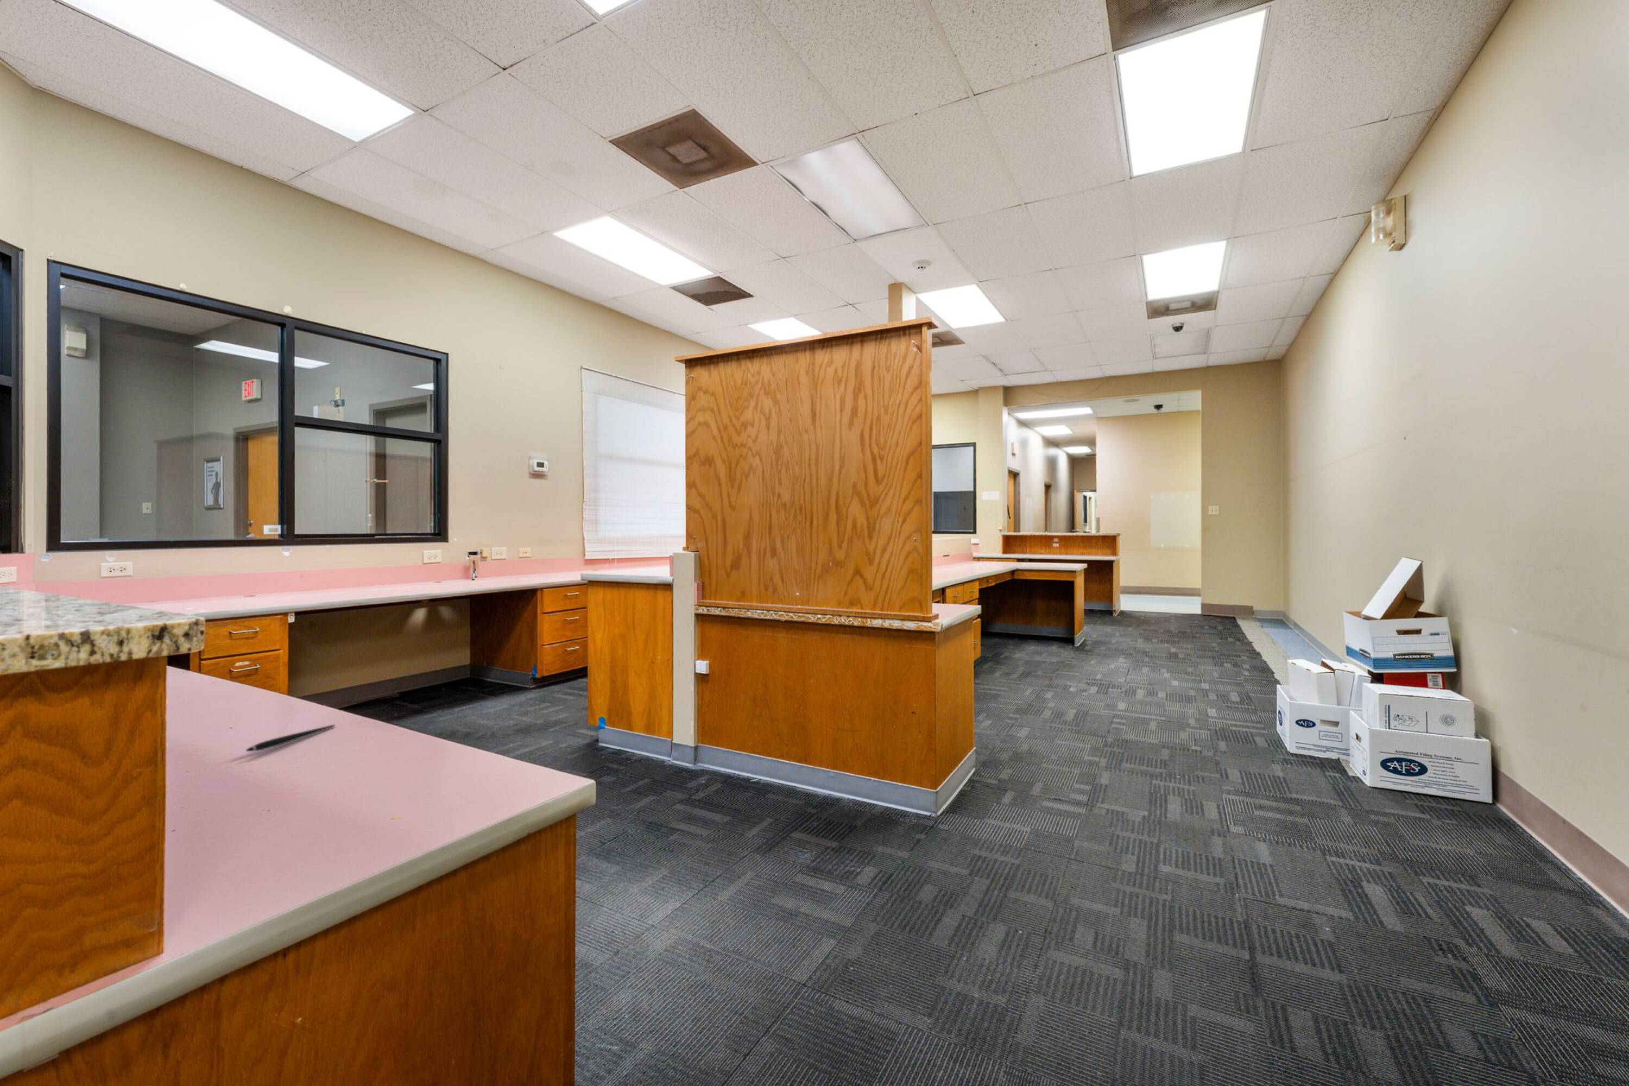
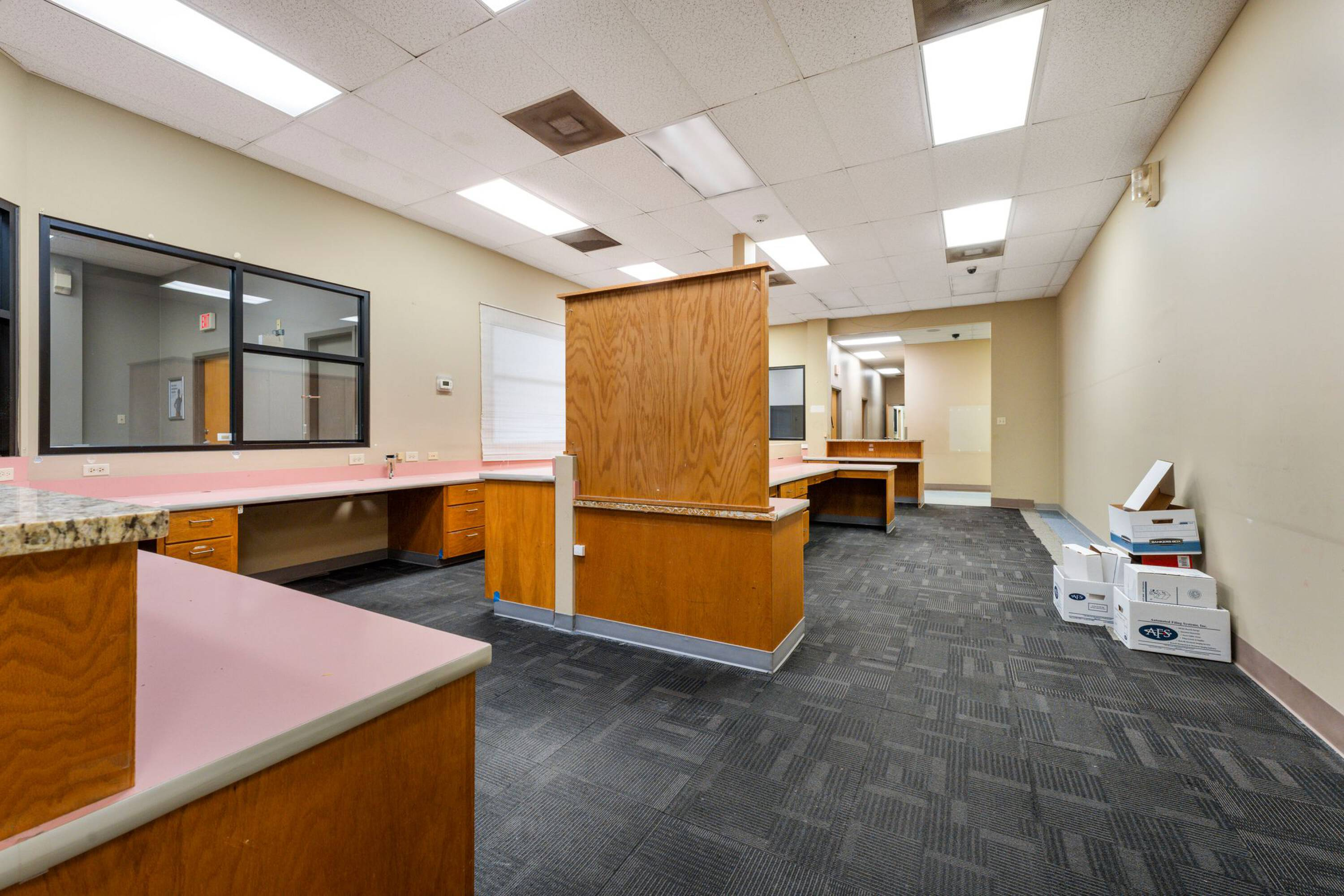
- pen (295, 736)
